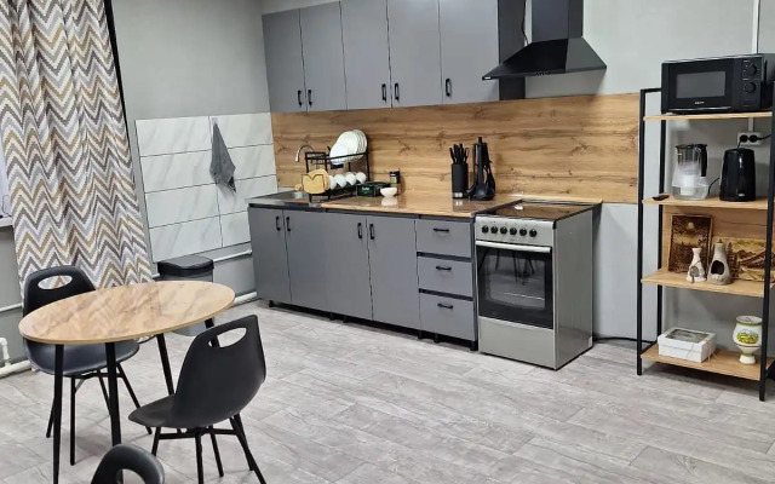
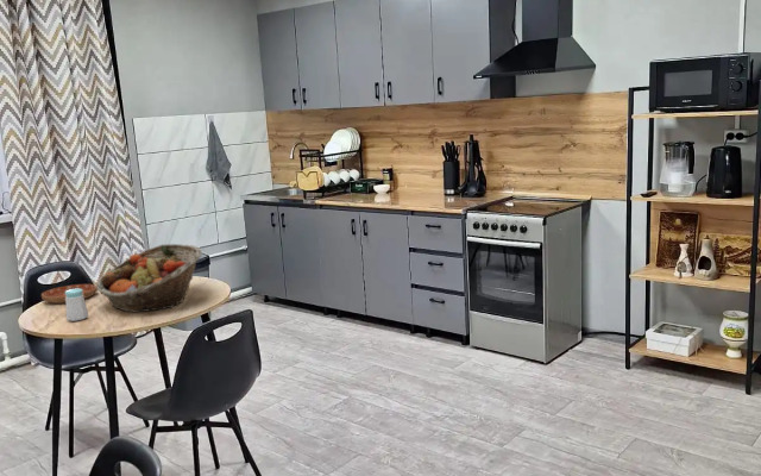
+ salt shaker (75, 303)
+ fruit basket (150, 276)
+ saucer (65, 295)
